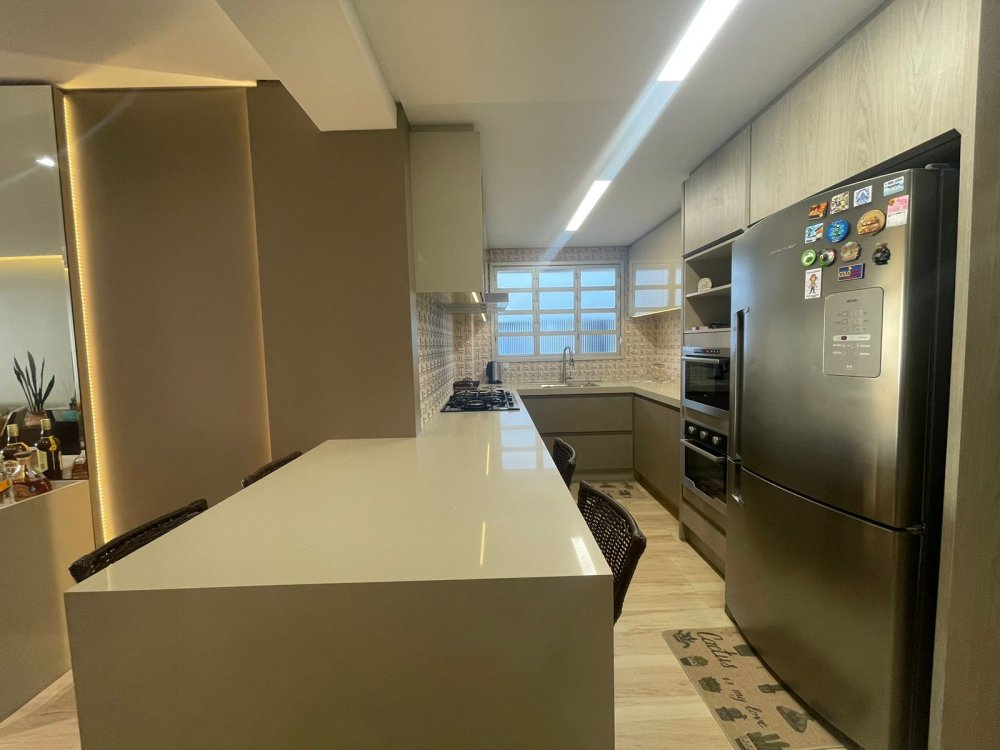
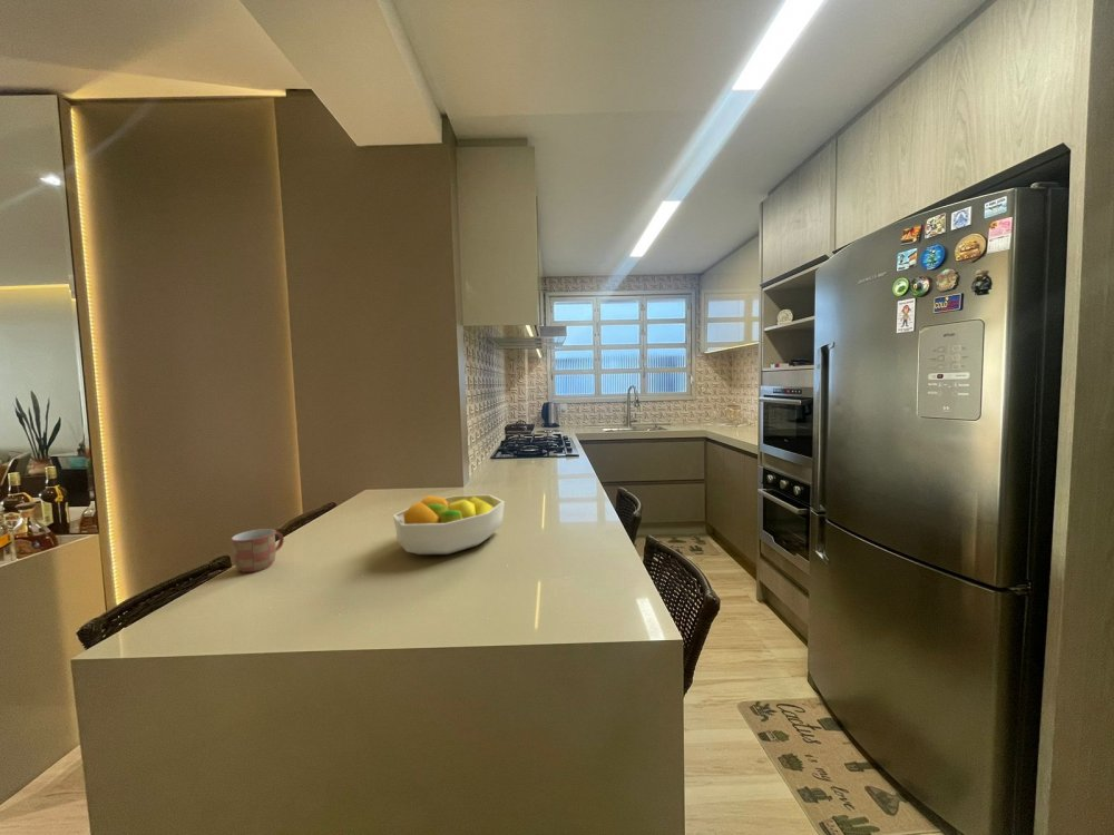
+ fruit bowl (451, 517)
+ mug (260, 549)
